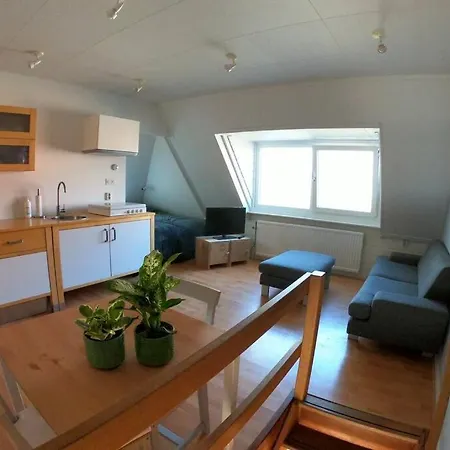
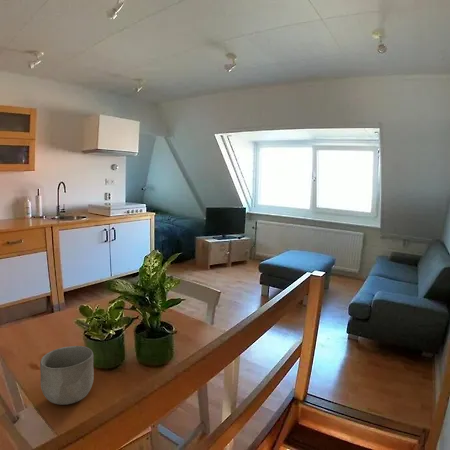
+ bowl (67, 377)
